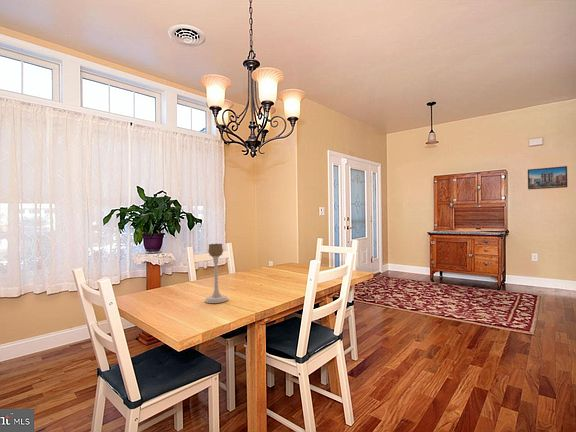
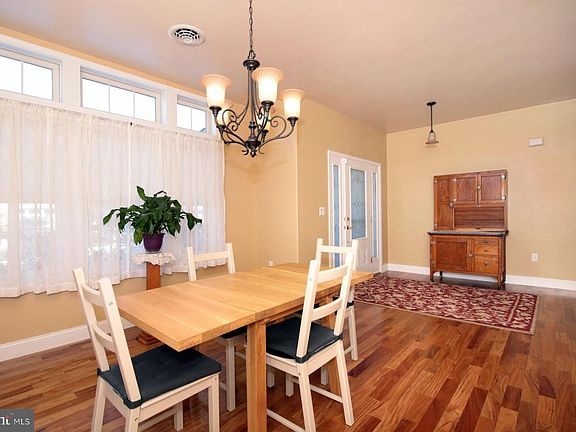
- candle holder (216, 272)
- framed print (546, 178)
